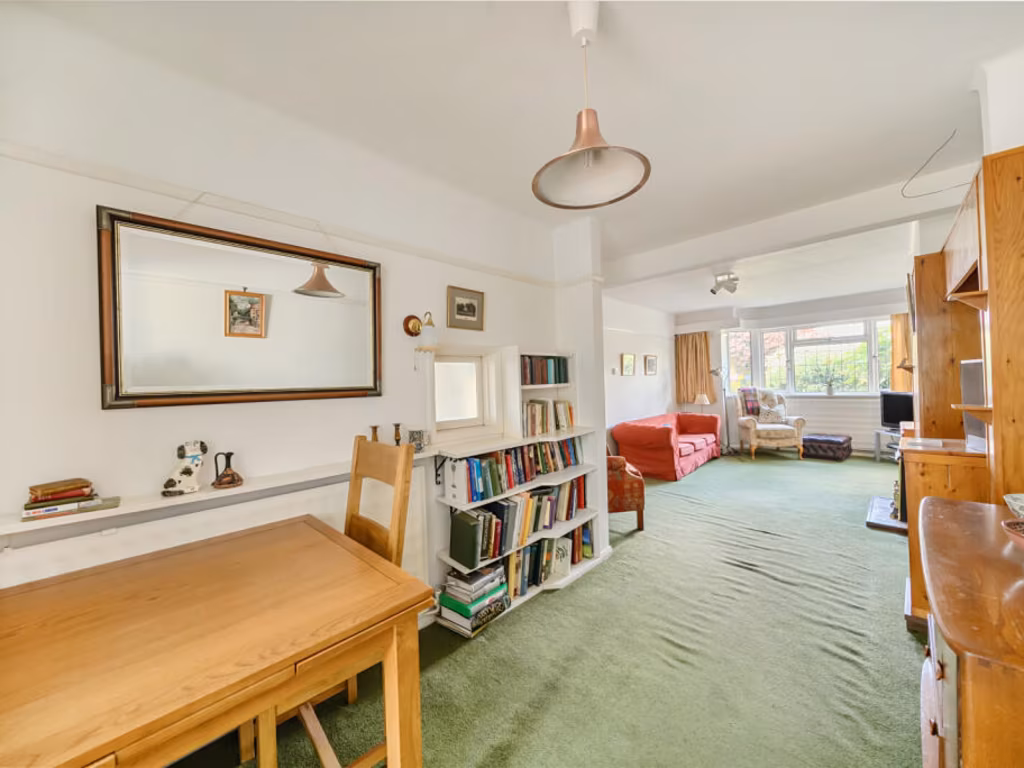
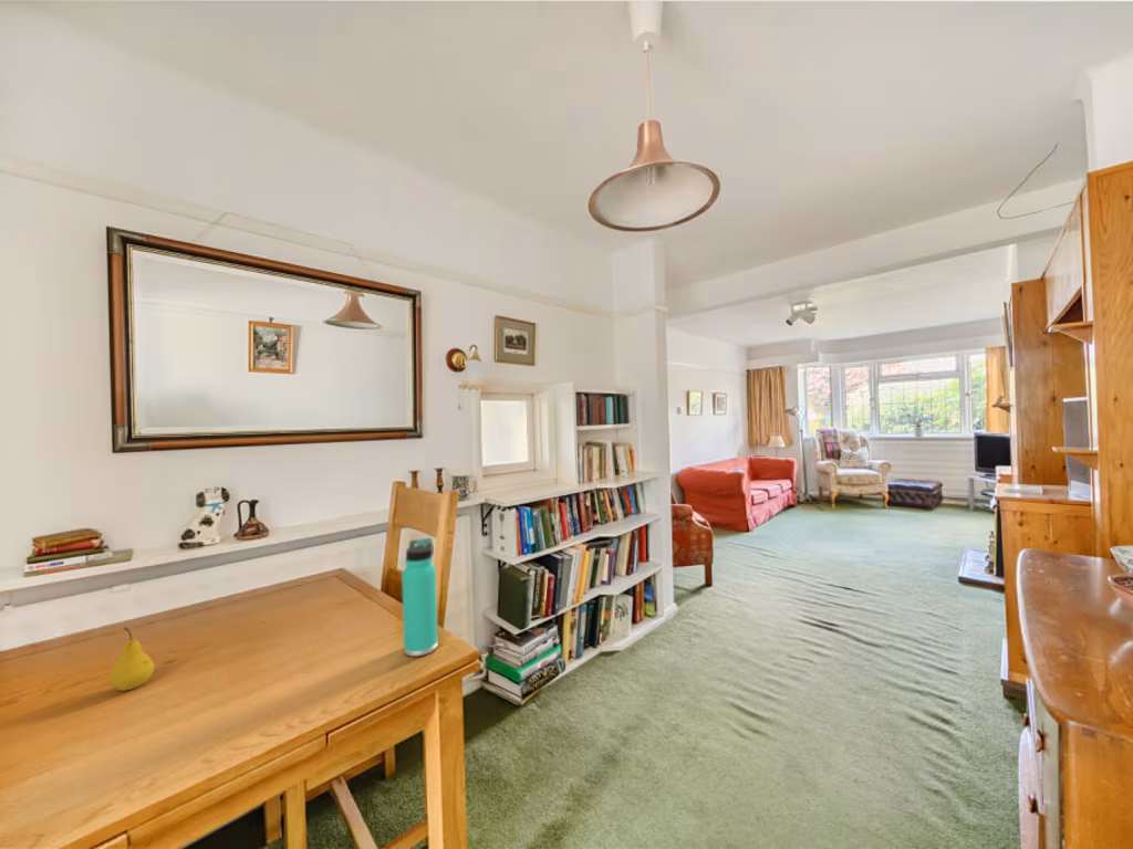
+ thermos bottle (419, 594)
+ fruit (132, 657)
